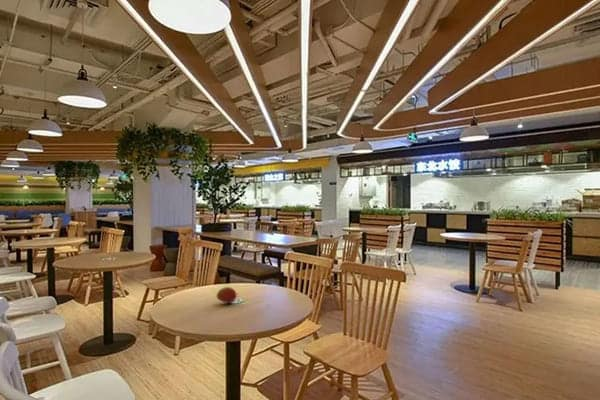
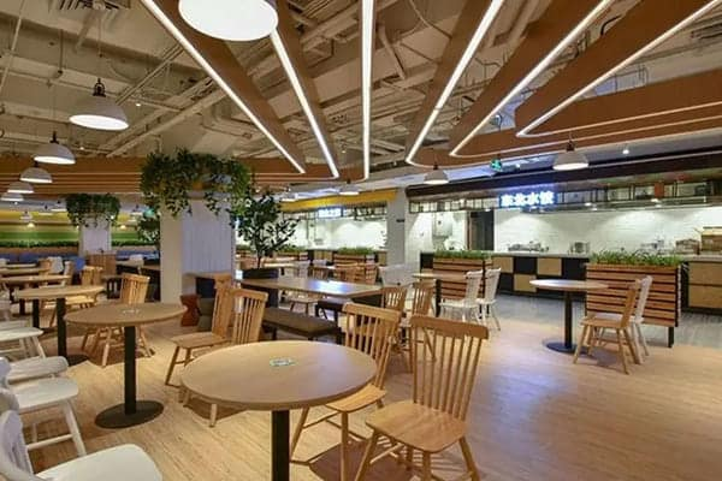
- fruit (227, 295)
